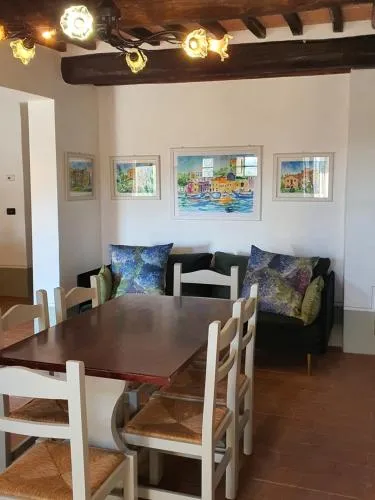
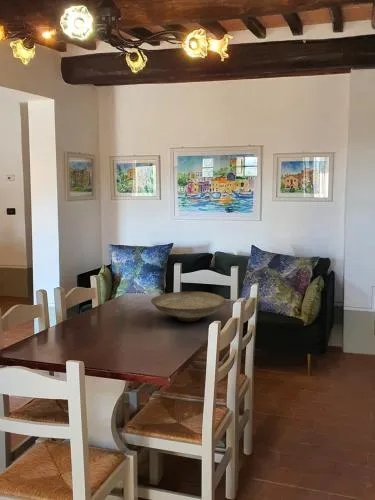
+ decorative bowl (188, 308)
